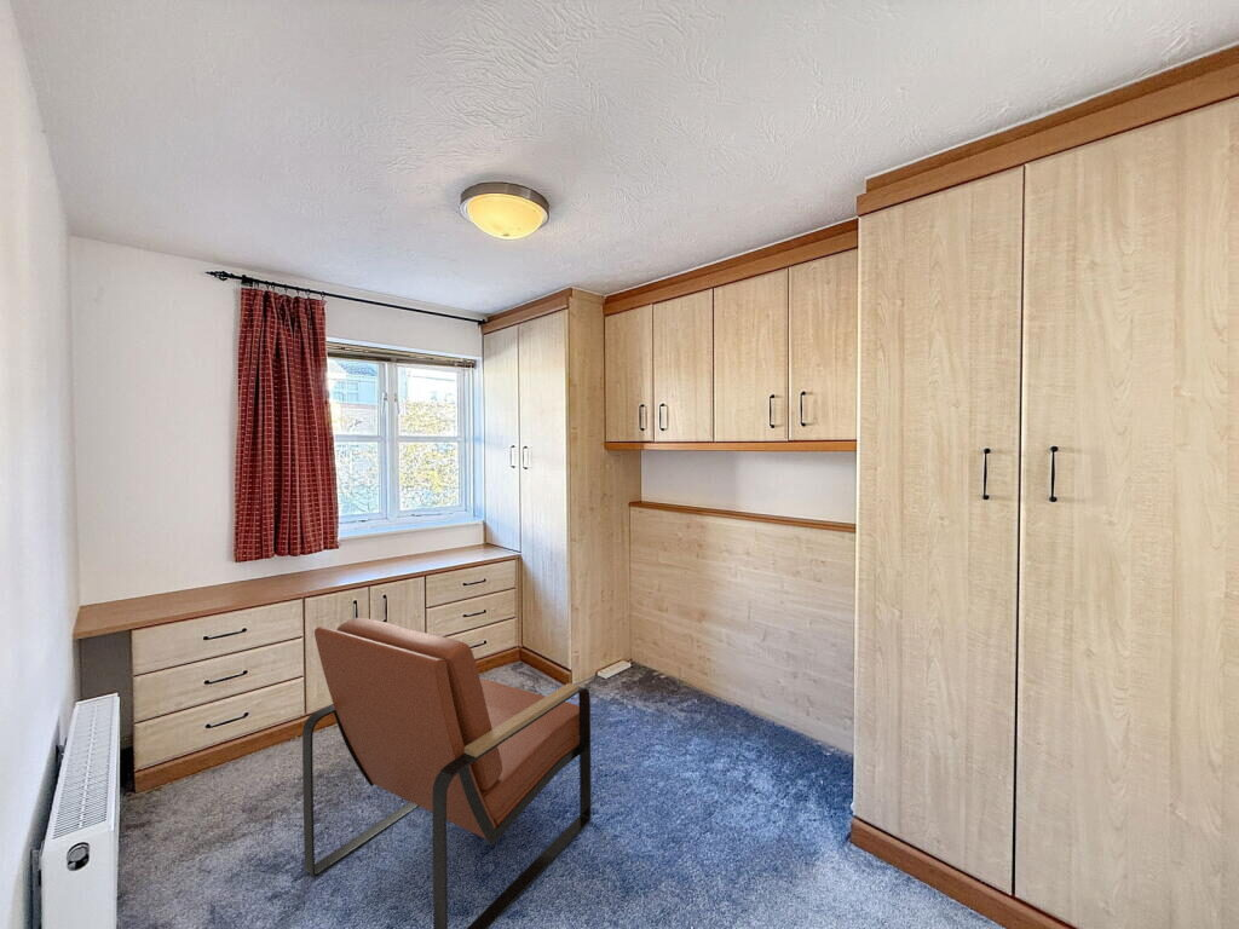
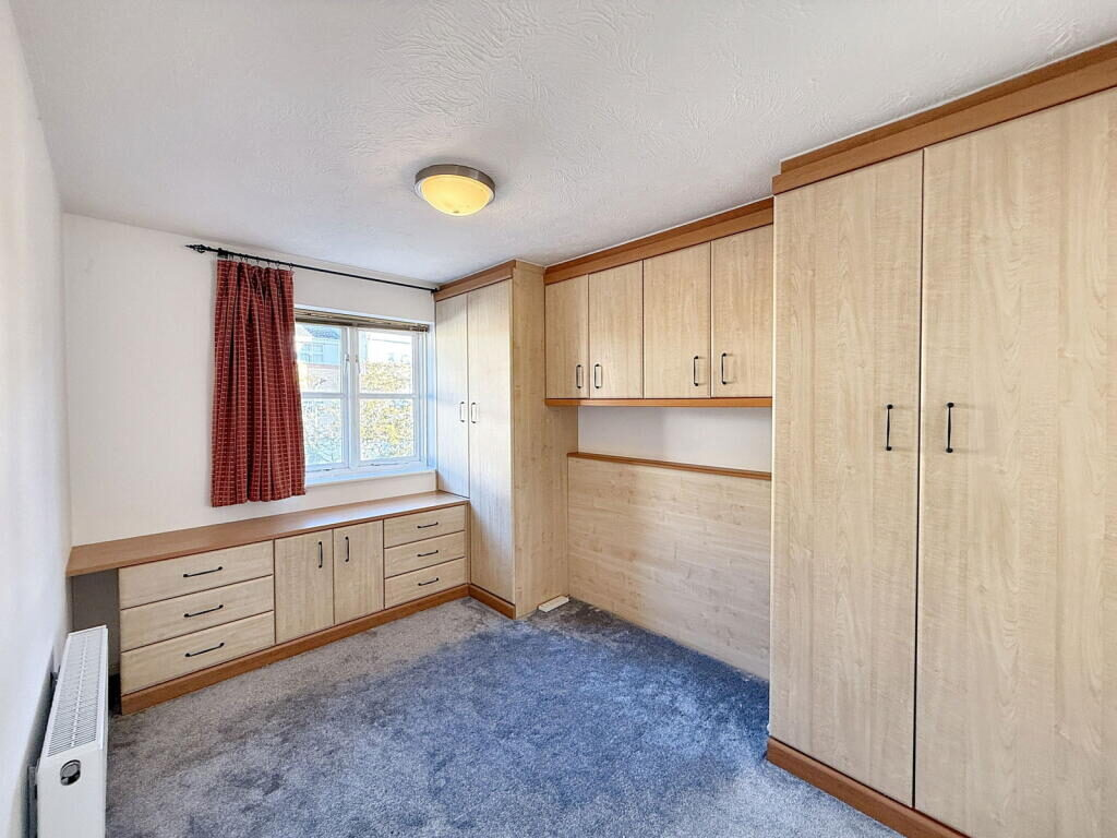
- armchair (461, 726)
